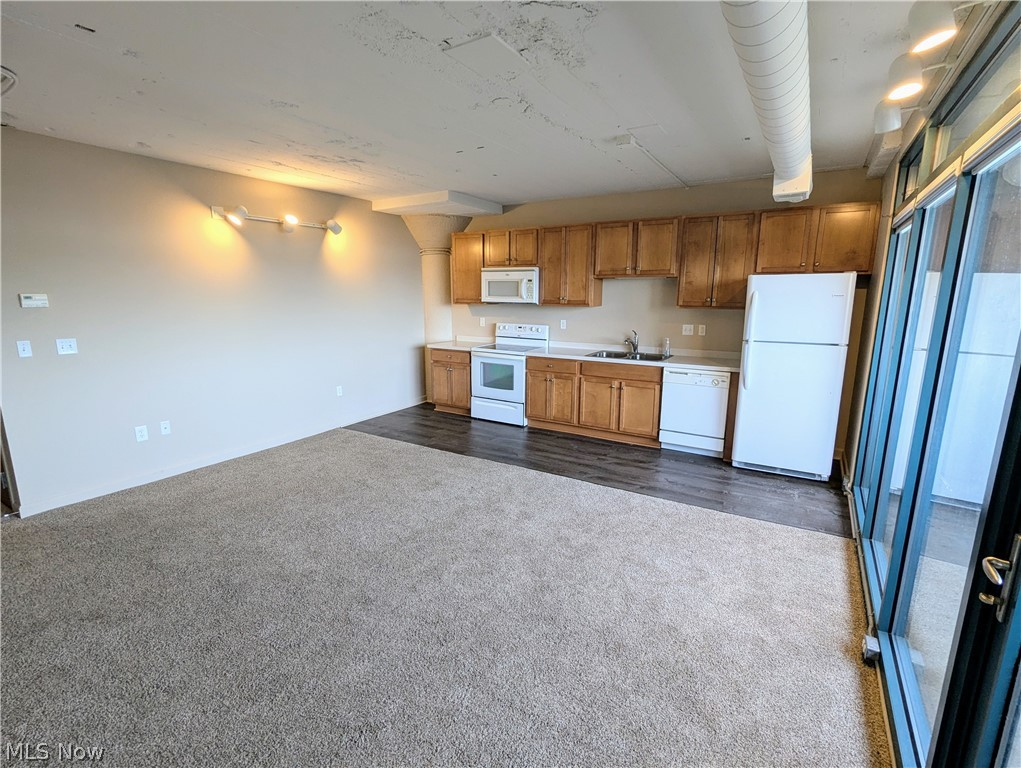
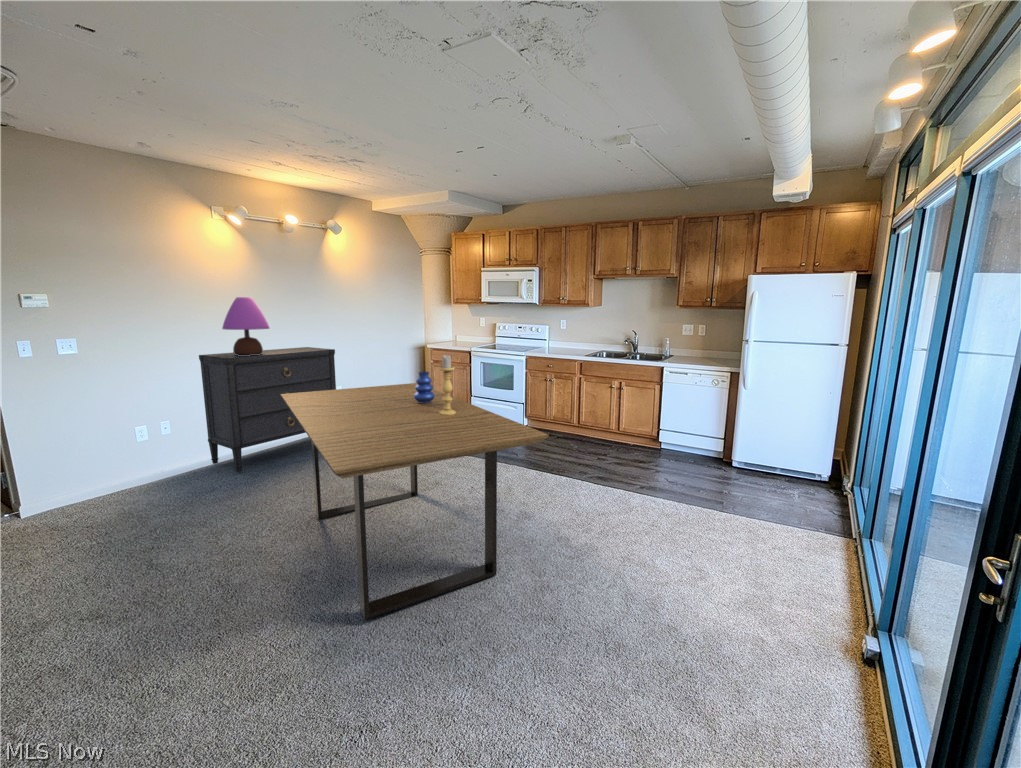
+ vase (424, 387)
+ dining table (391, 469)
+ dresser (276, 403)
+ candle holder (447, 383)
+ table lamp (246, 325)
